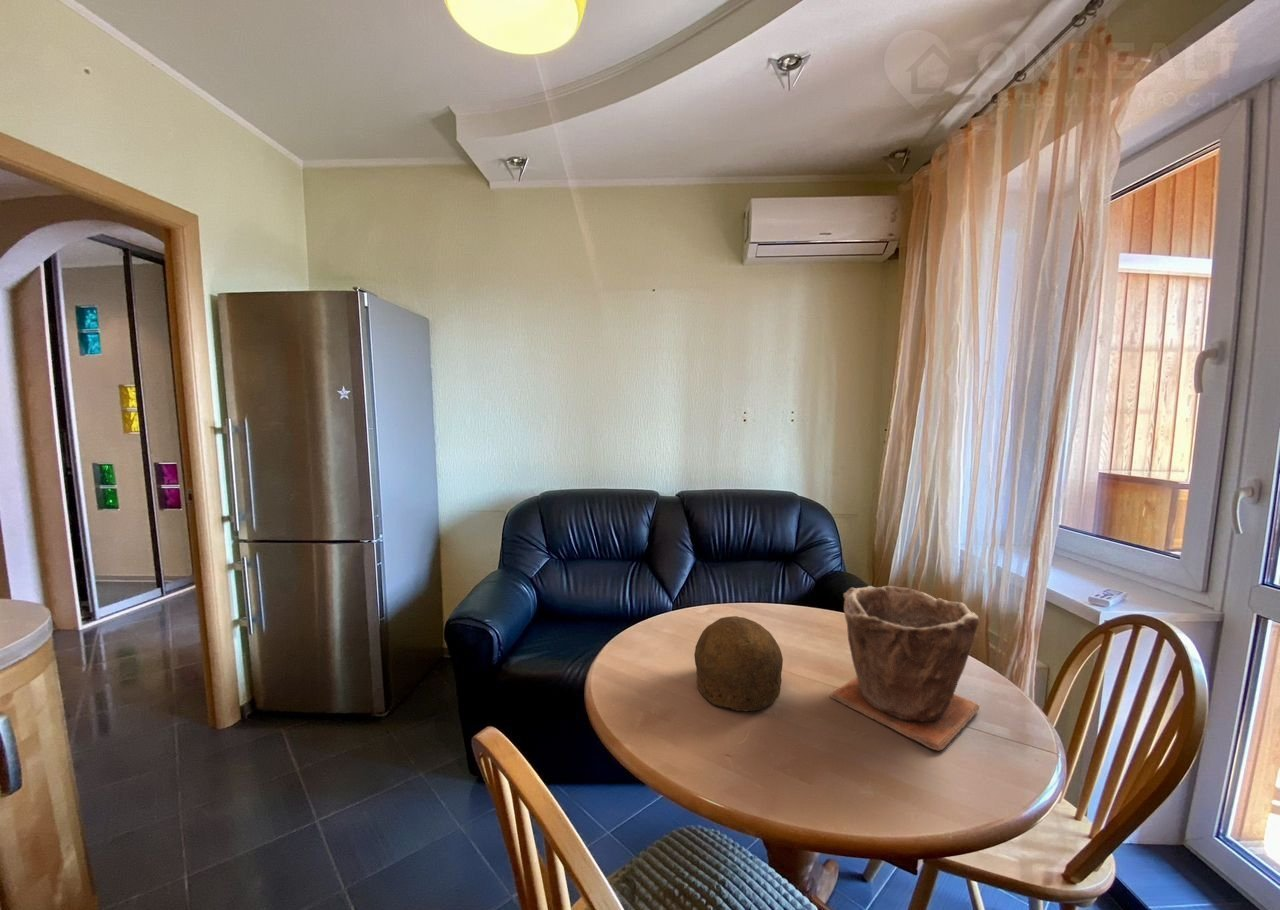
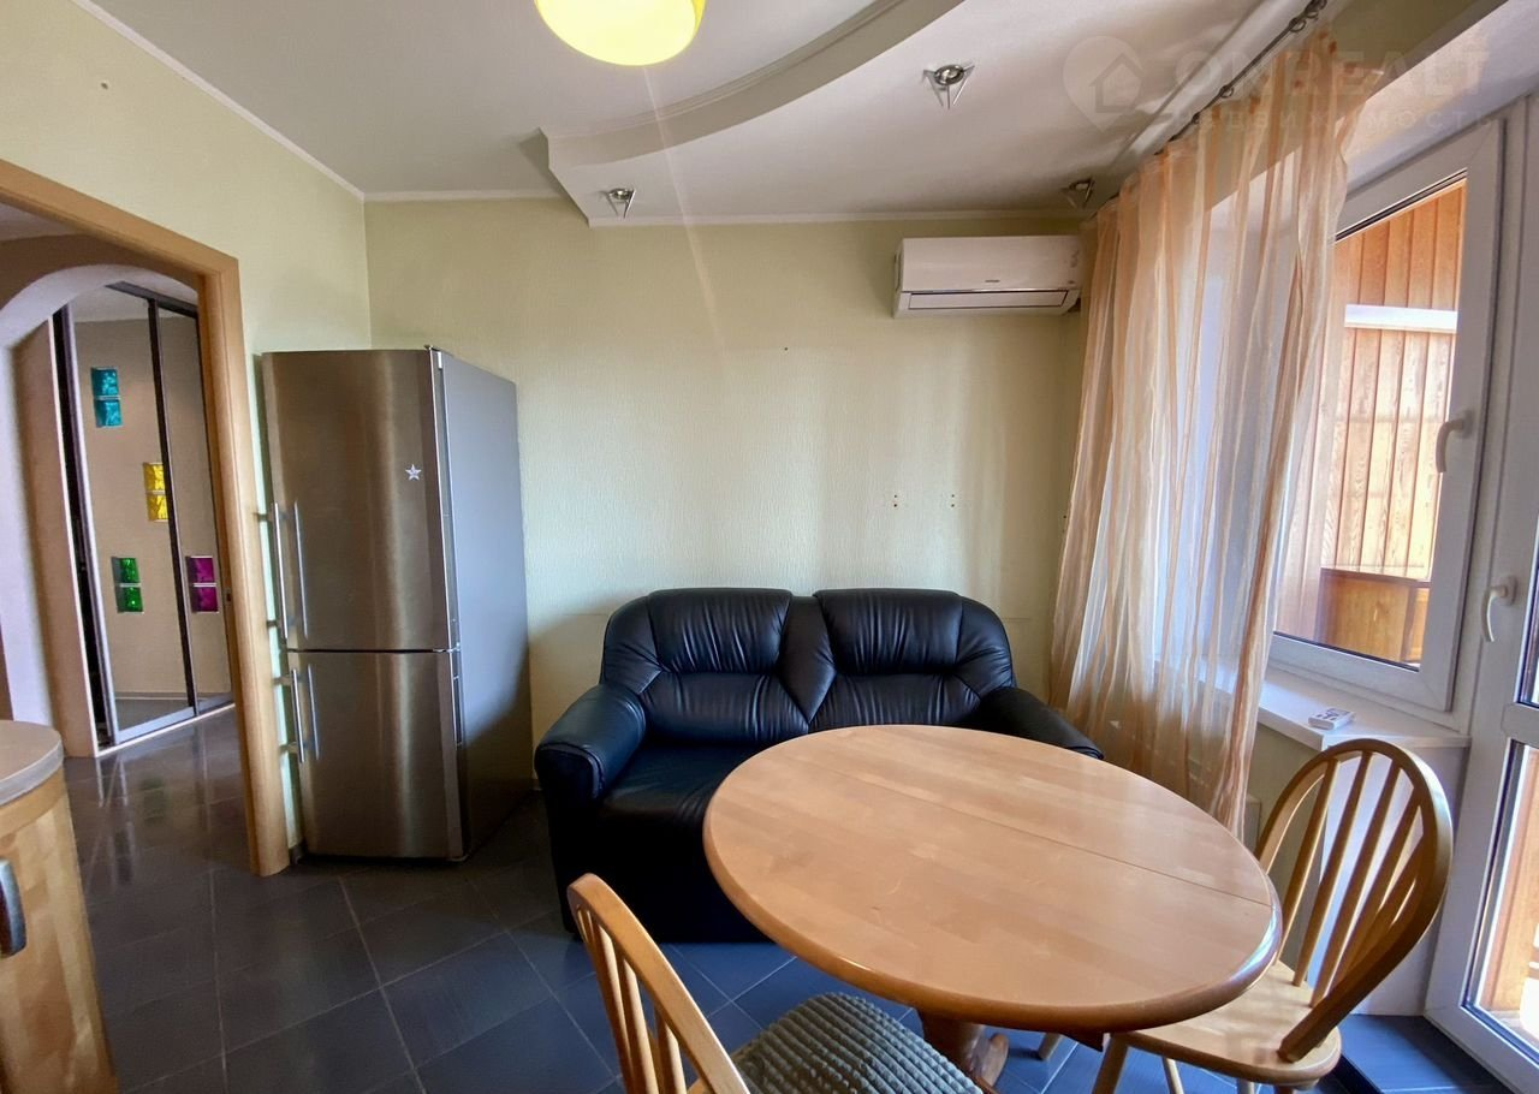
- plant pot (905, 650)
- bowl (737, 653)
